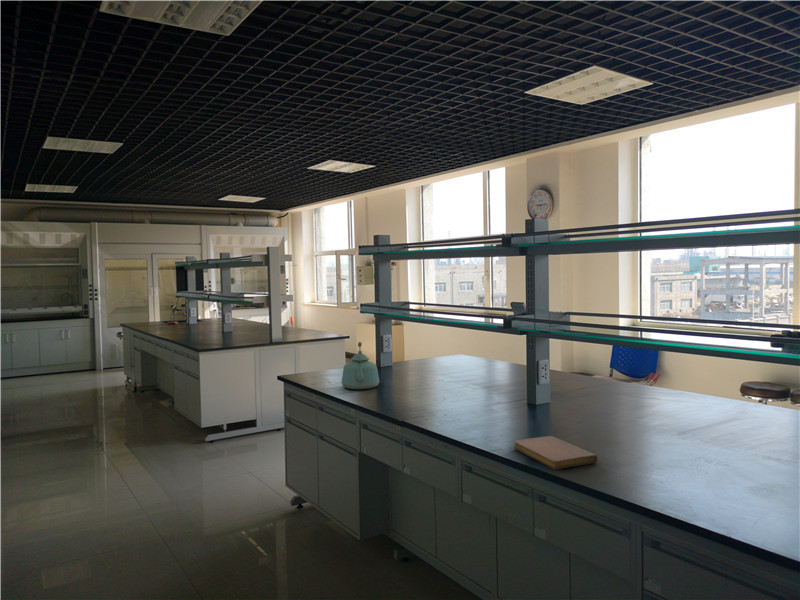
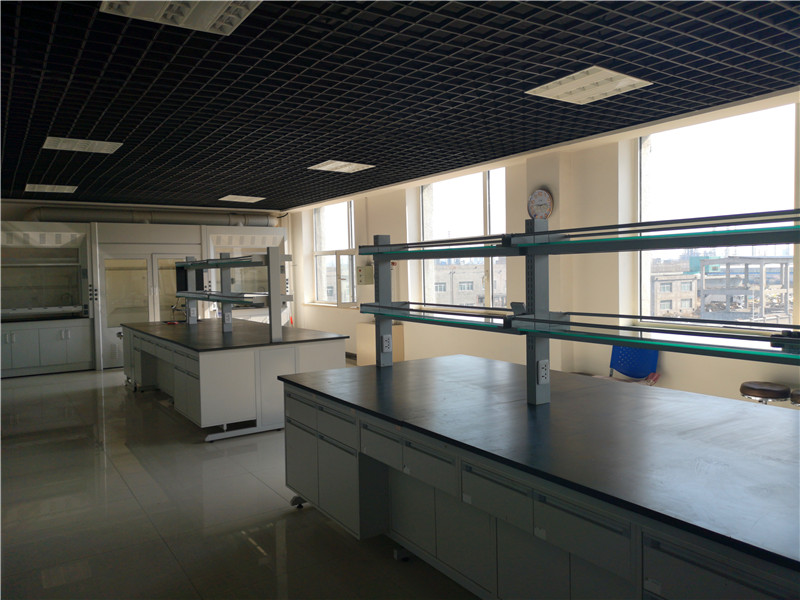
- notebook (553, 451)
- kettle (360, 365)
